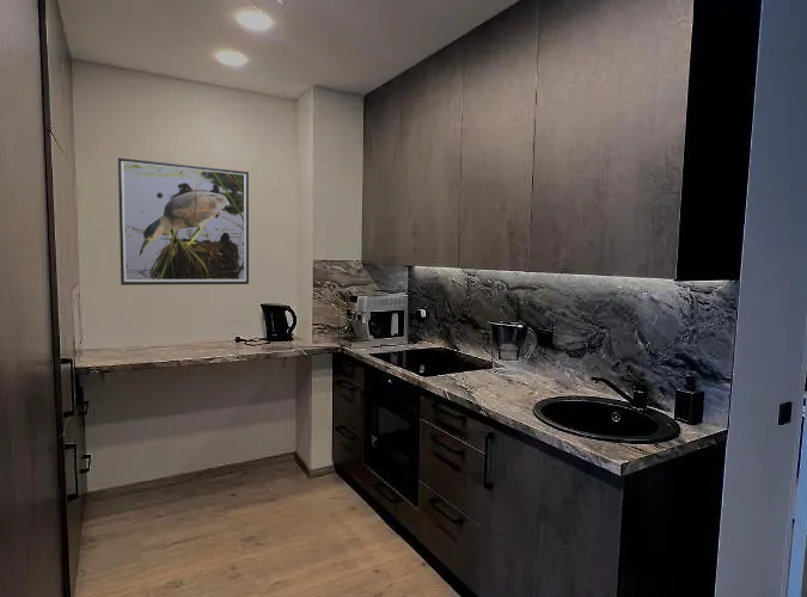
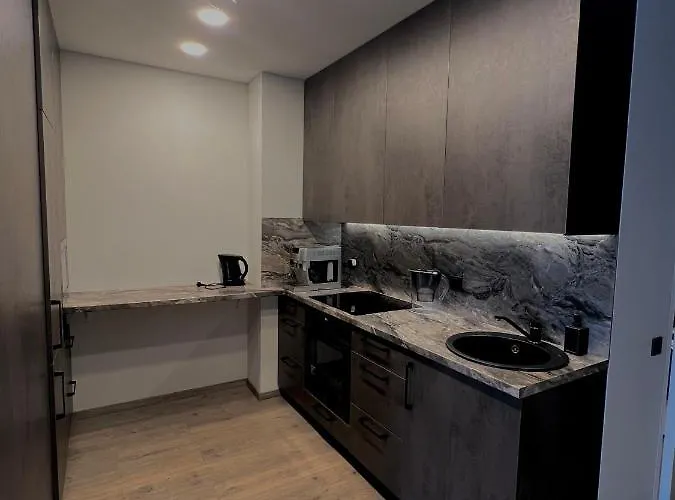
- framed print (188, 224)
